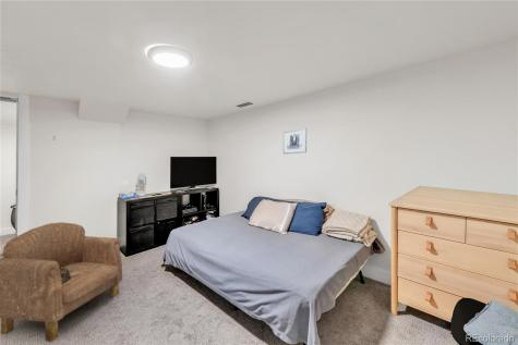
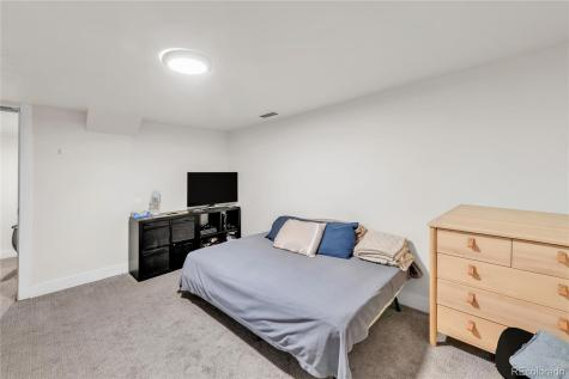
- wall art (294, 141)
- armchair (70, 268)
